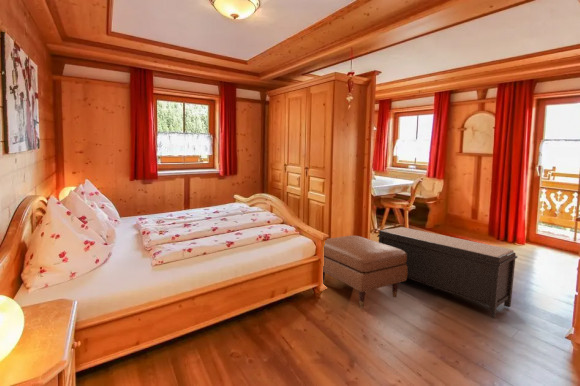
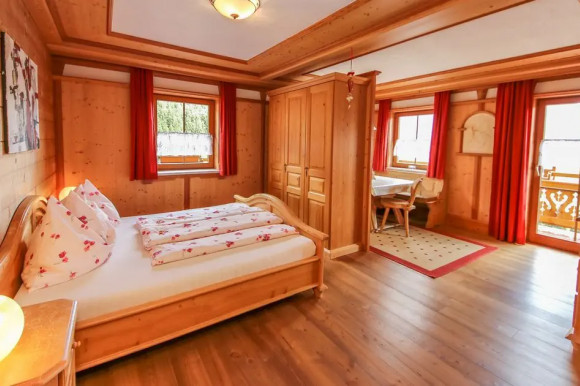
- bench (438, 264)
- ottoman (357, 266)
